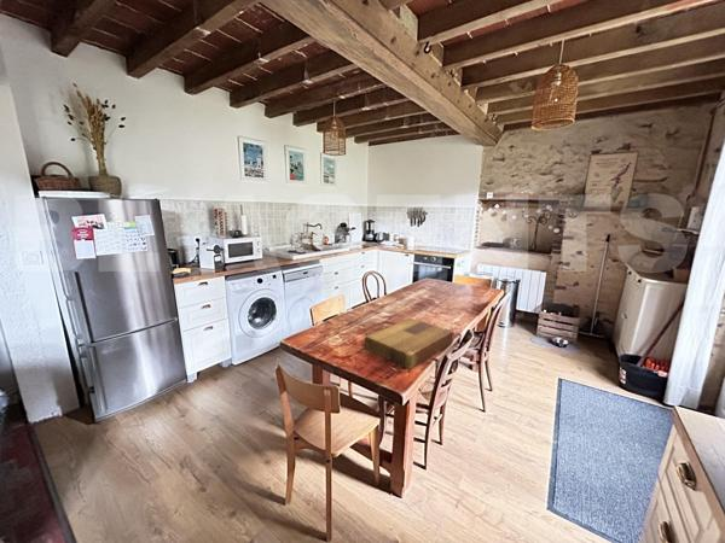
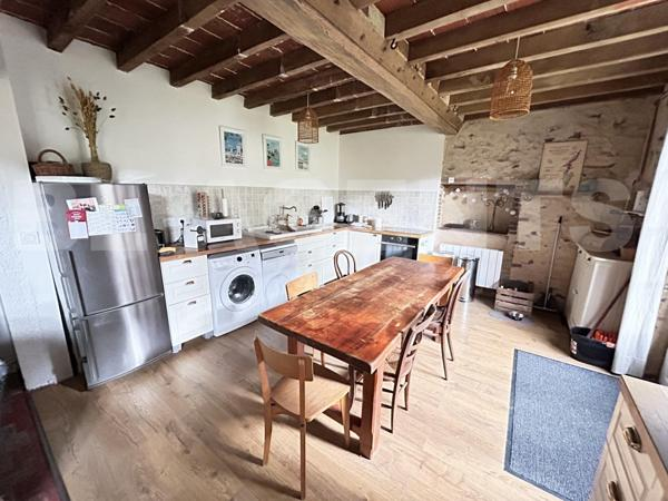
- cutting board (408, 339)
